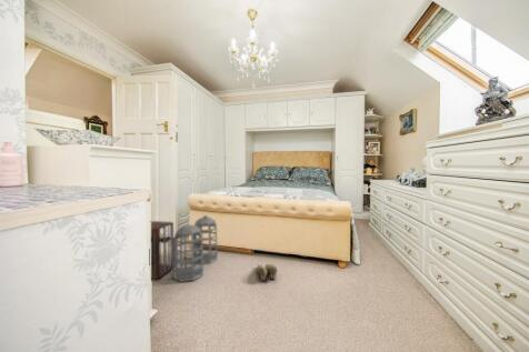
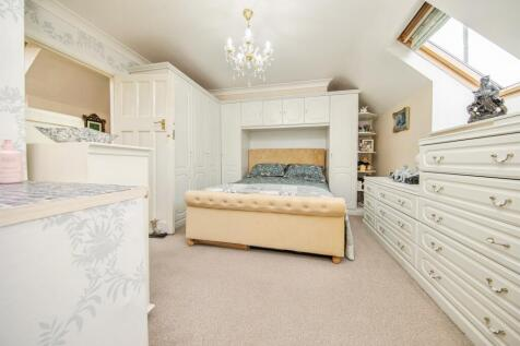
- slippers (266, 268)
- lantern (181, 241)
